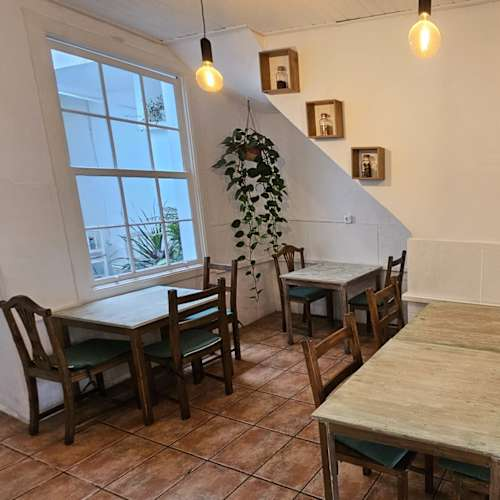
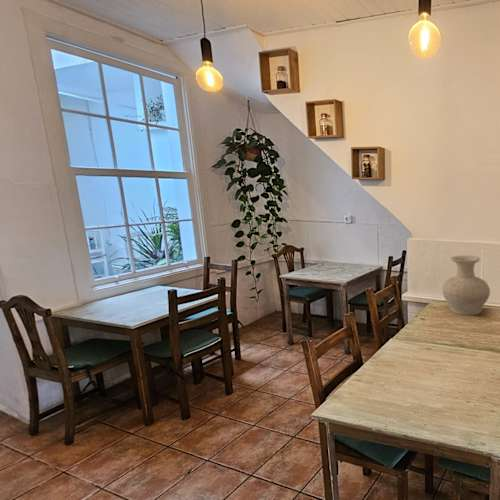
+ vase (465, 284)
